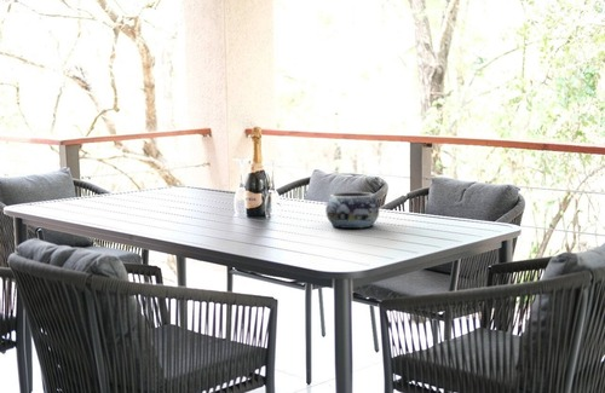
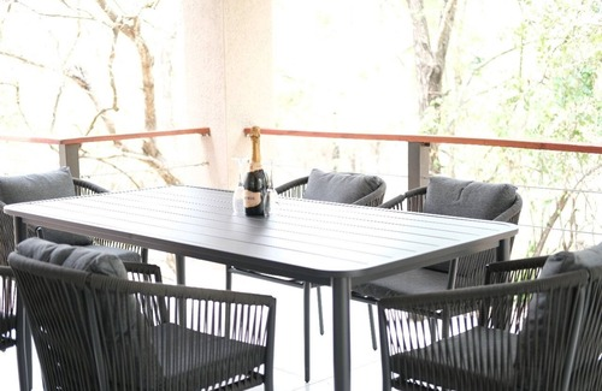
- decorative bowl (352, 209)
